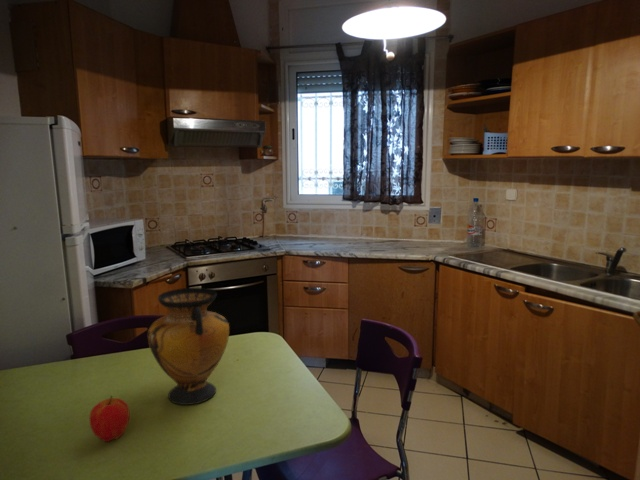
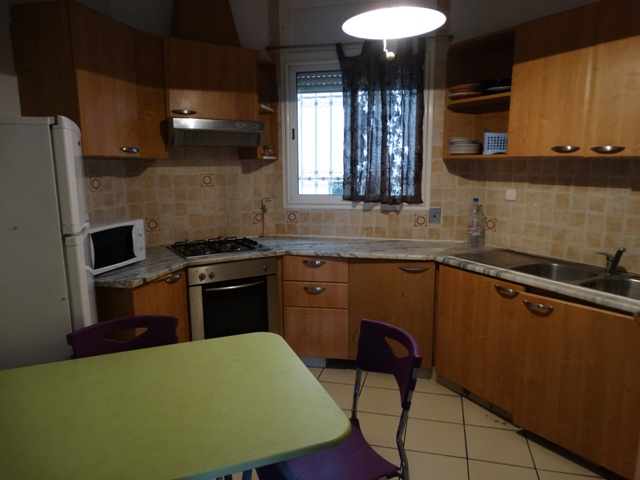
- vase (190, 344)
- apple (109, 417)
